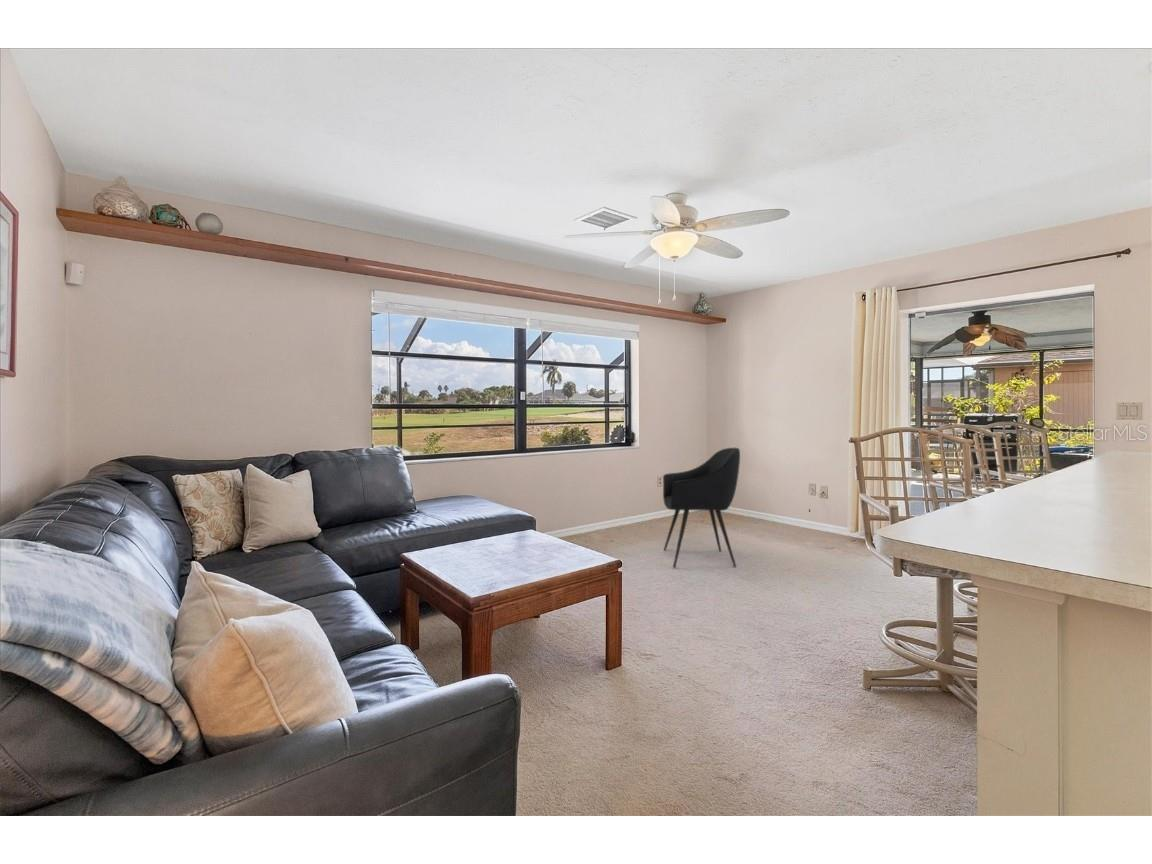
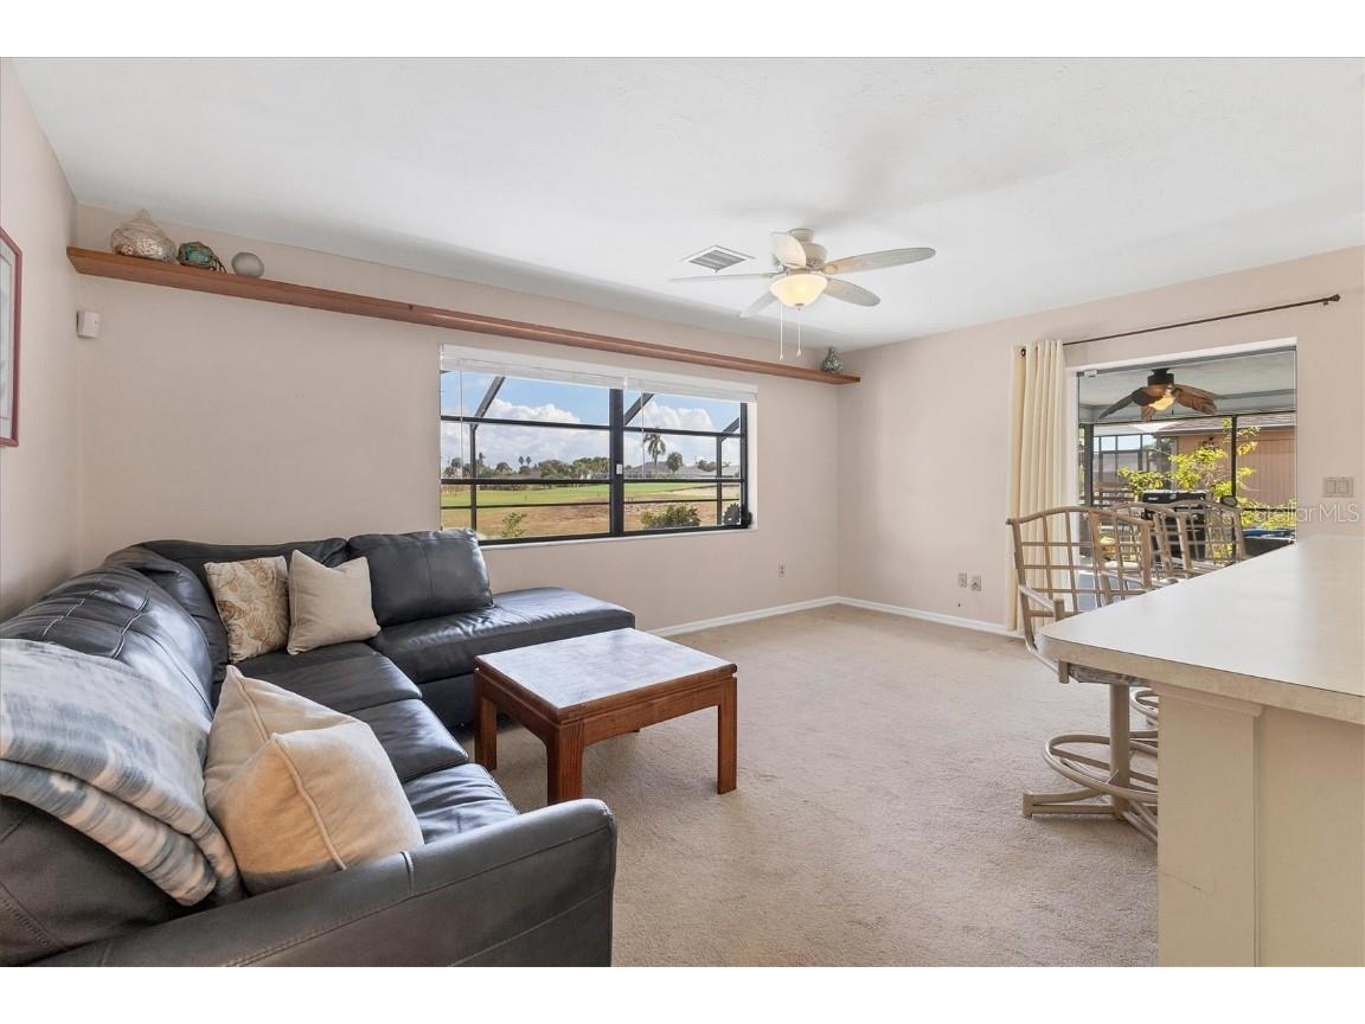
- armchair (698, 503)
